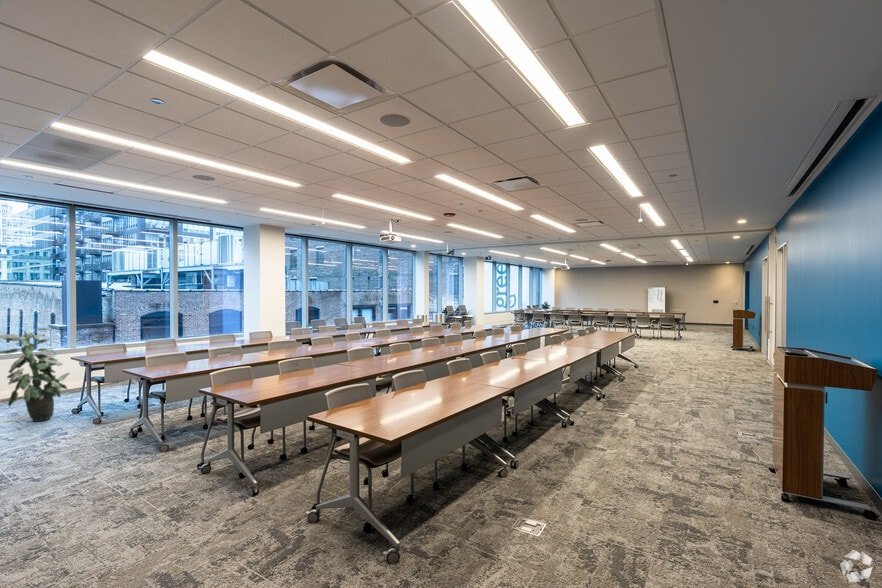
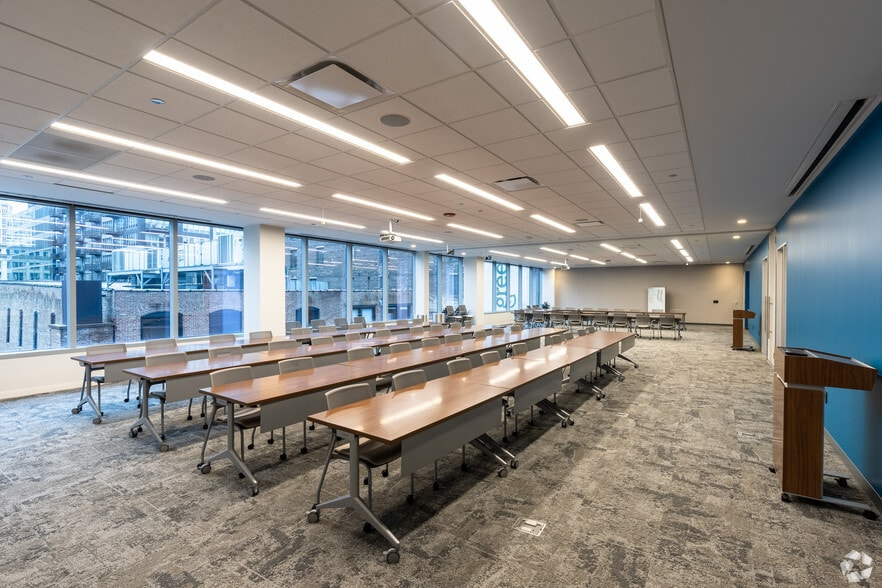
- indoor plant (35, 374)
